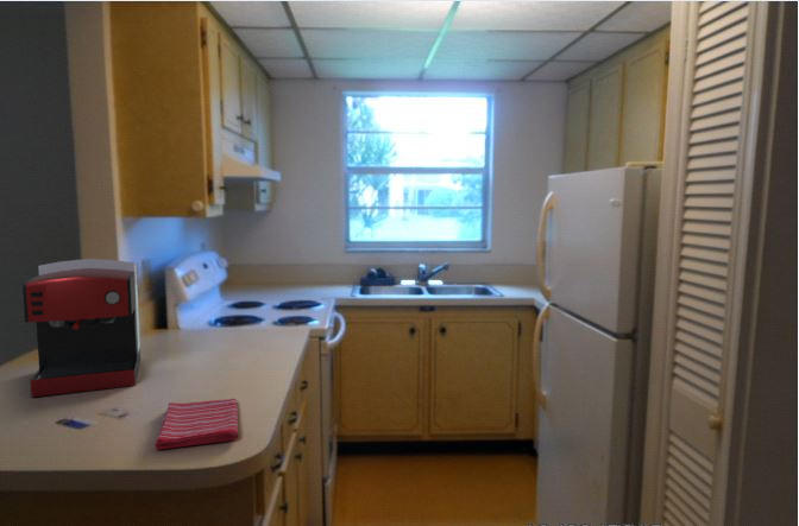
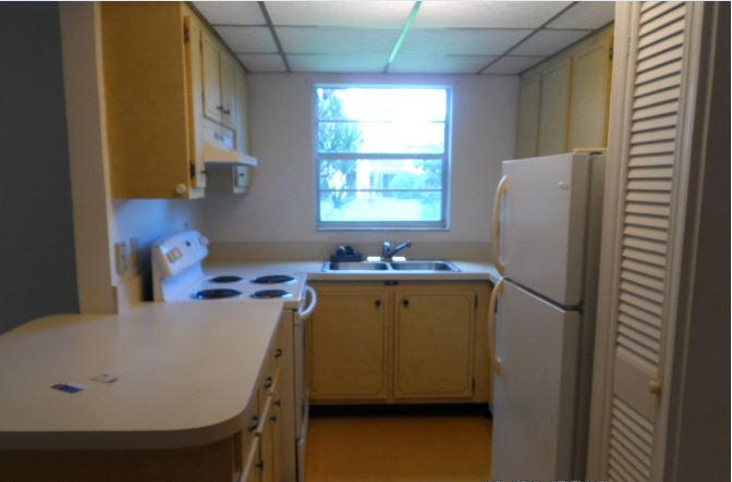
- dish towel (200, 419)
- coffee maker (86, 322)
